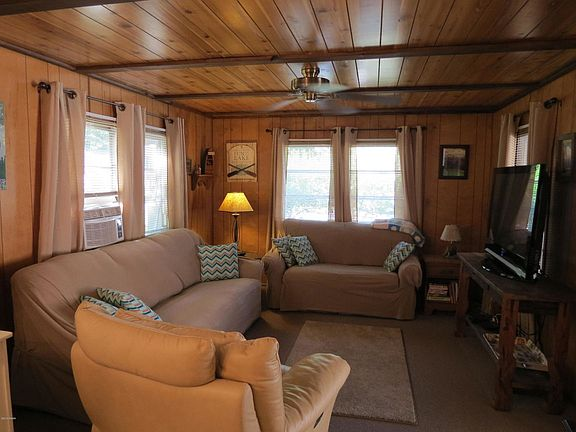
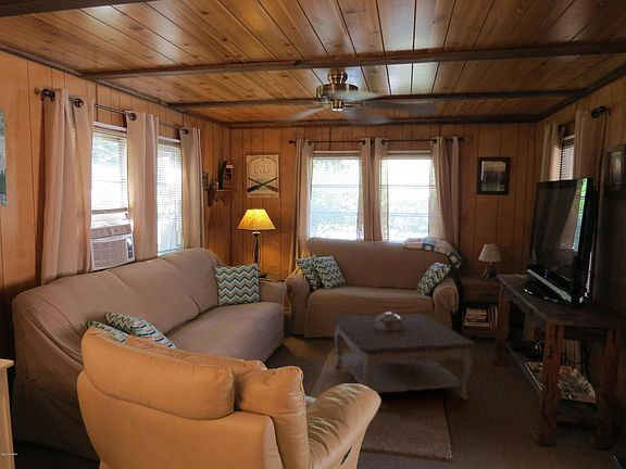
+ coffee table (397, 355)
+ decorative bowl (388, 319)
